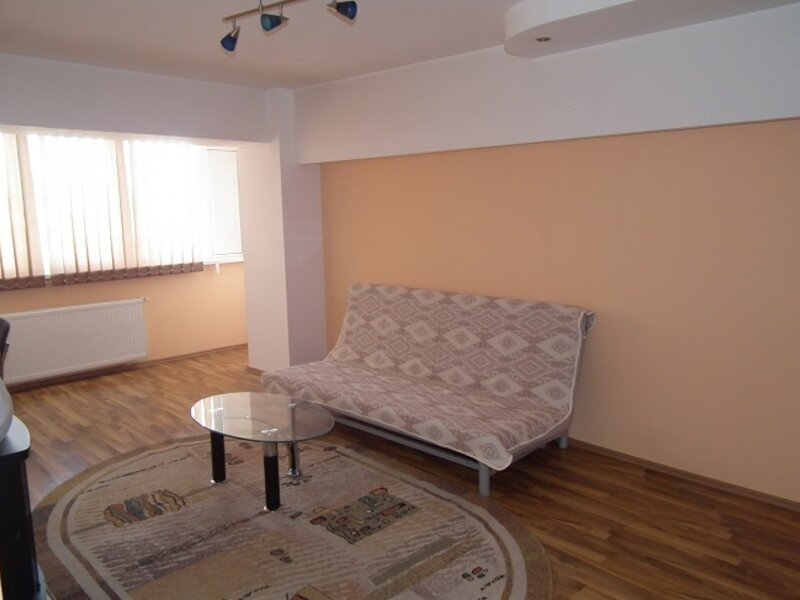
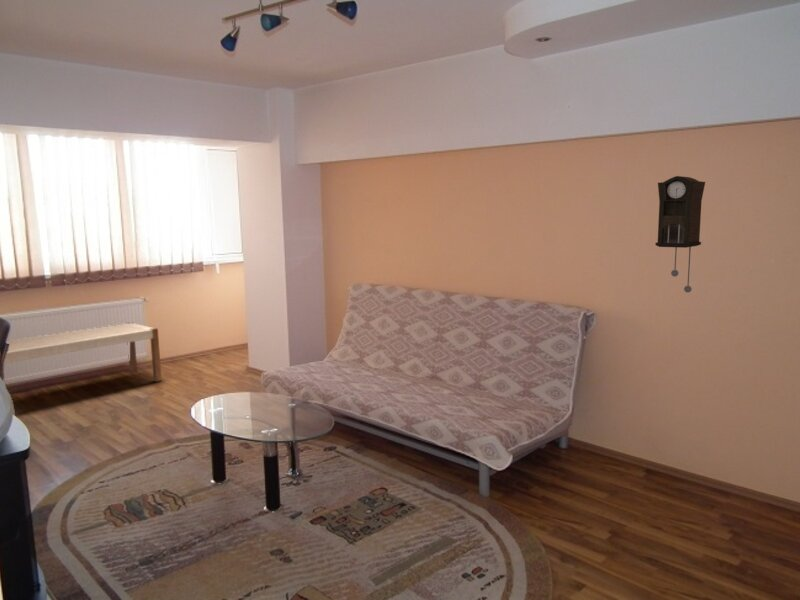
+ pendulum clock (678, 235)
+ bench (73, 351)
